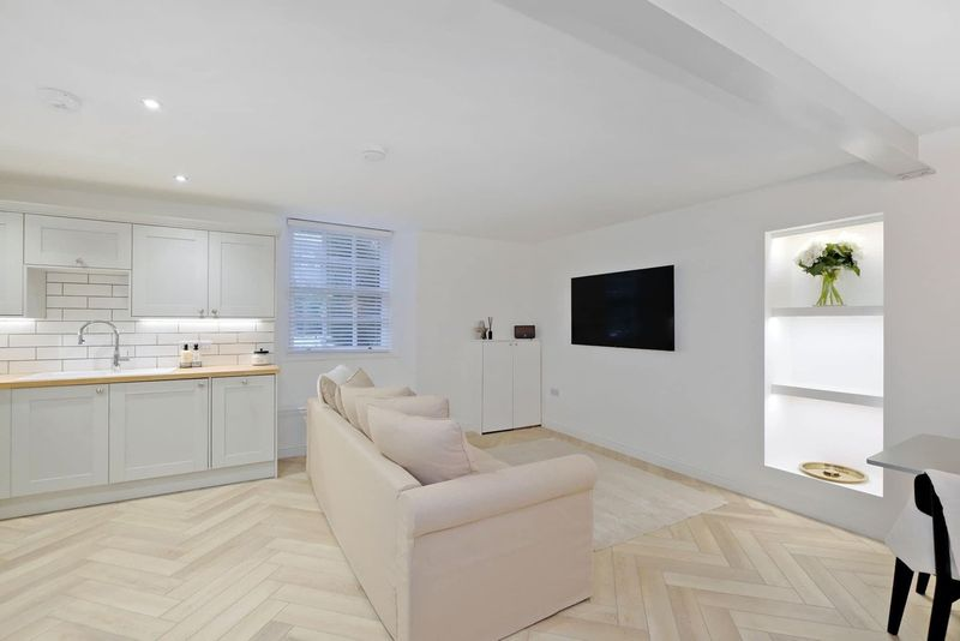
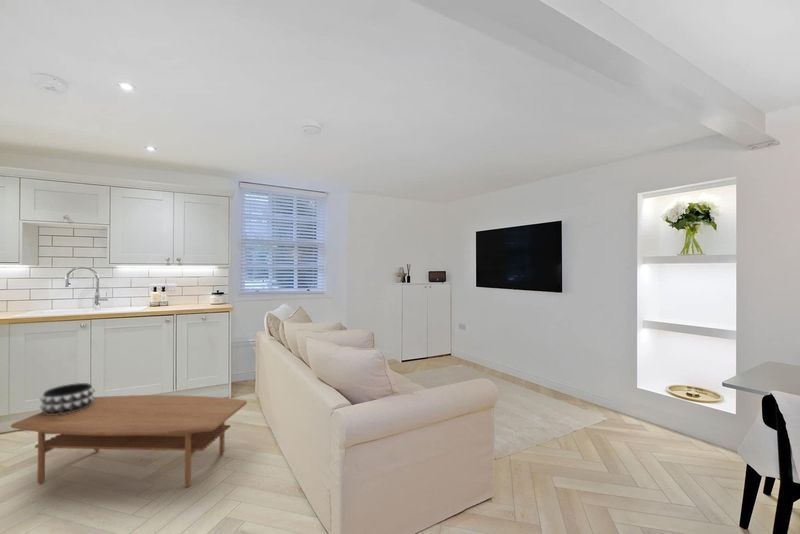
+ decorative bowl (68, 398)
+ coffee table (138, 439)
